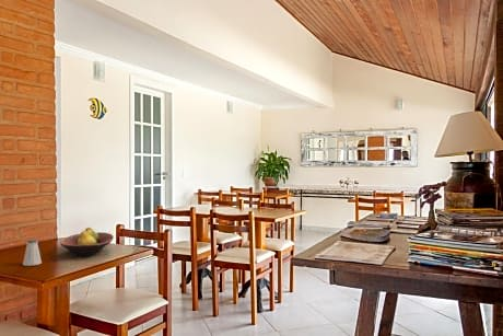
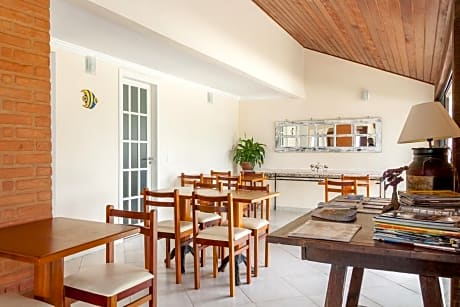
- saltshaker (32, 252)
- fruit bowl (87, 240)
